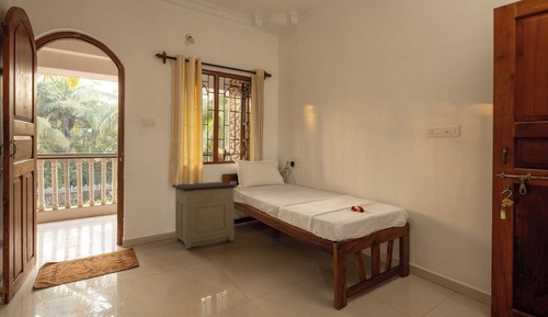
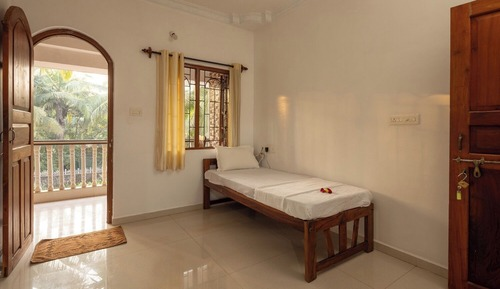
- nightstand (204, 212)
